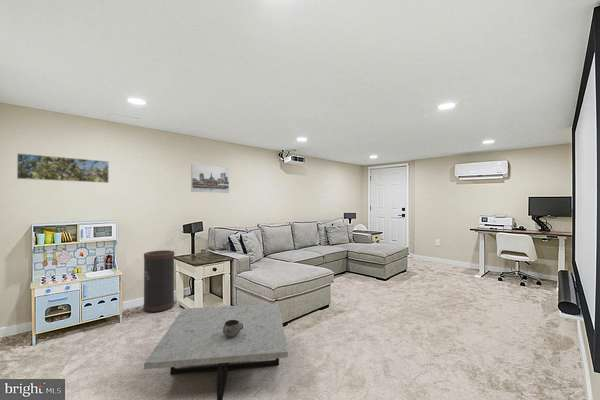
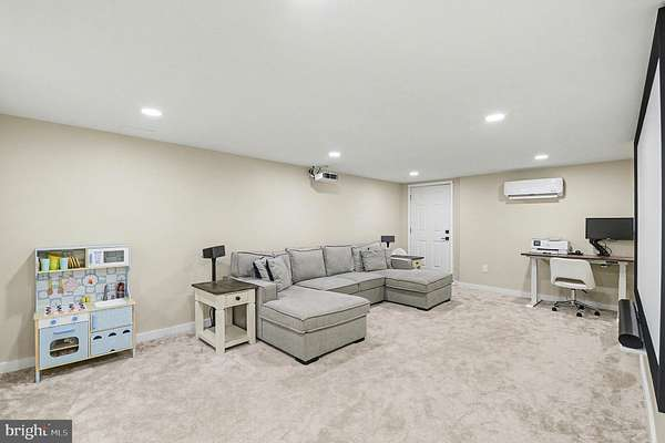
- trash can (159, 280)
- coffee table (226, 347)
- decorative bowl (232, 329)
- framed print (210, 179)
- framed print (66, 169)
